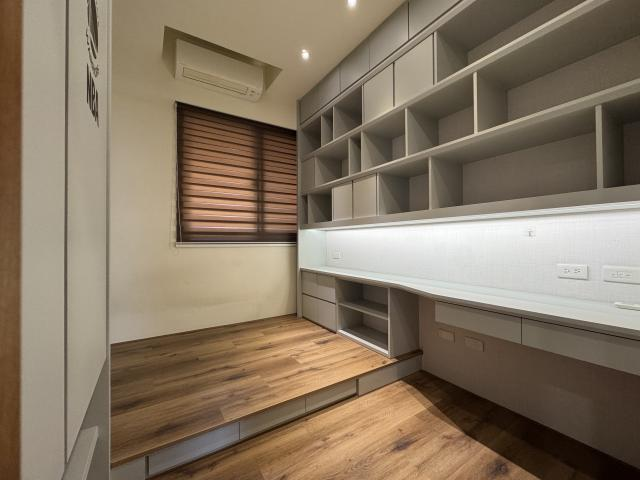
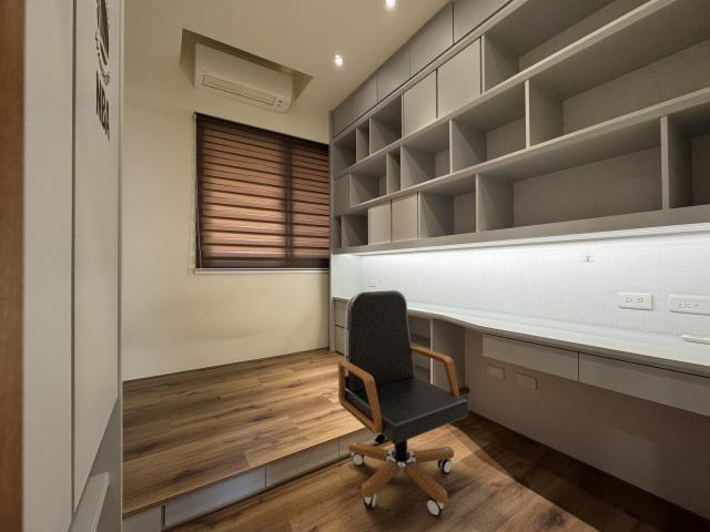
+ office chair (403, 386)
